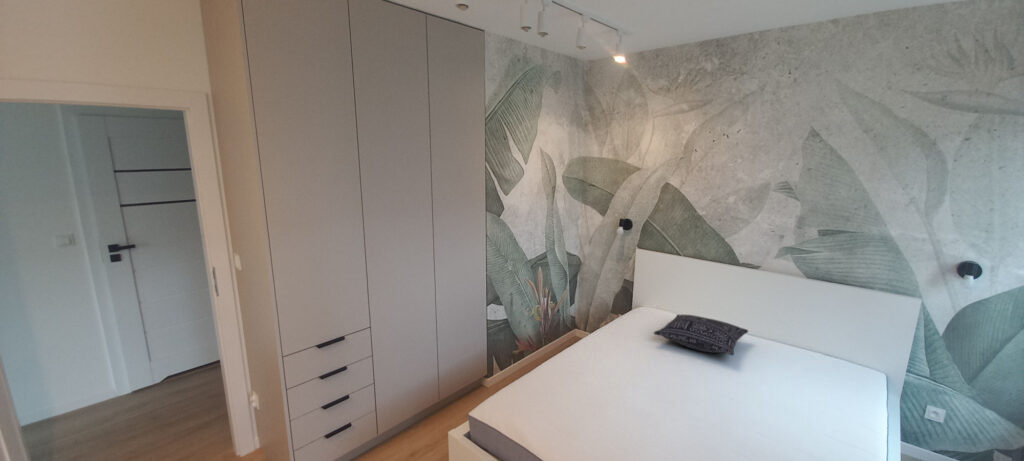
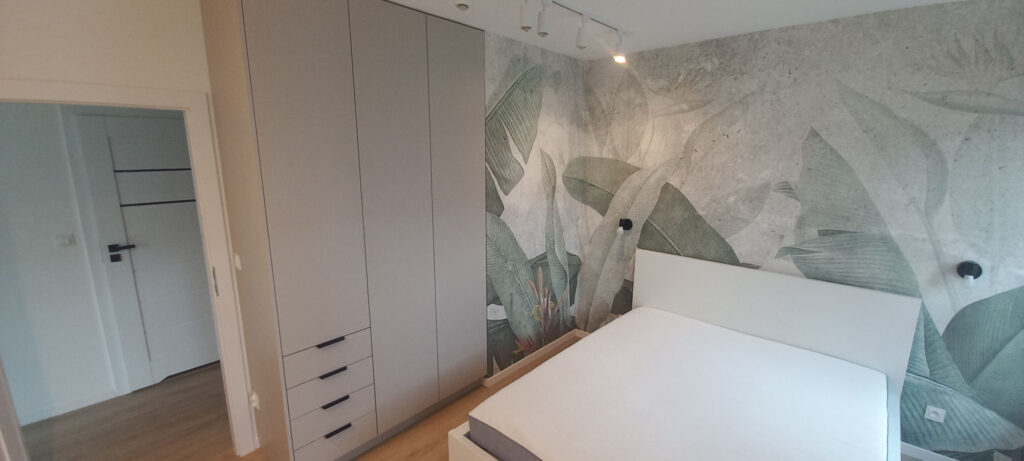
- pillow (701, 332)
